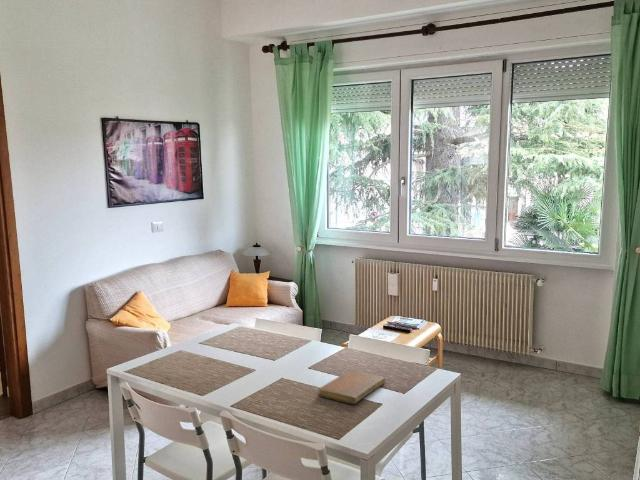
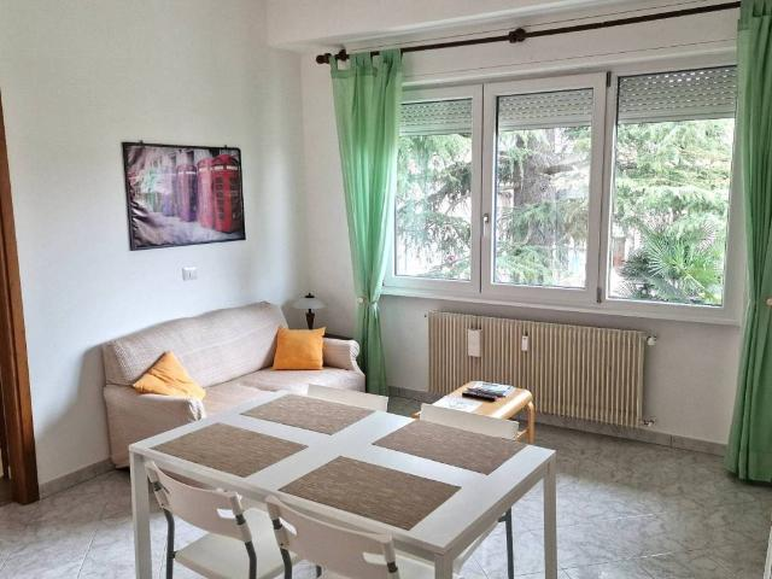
- notebook (352, 386)
